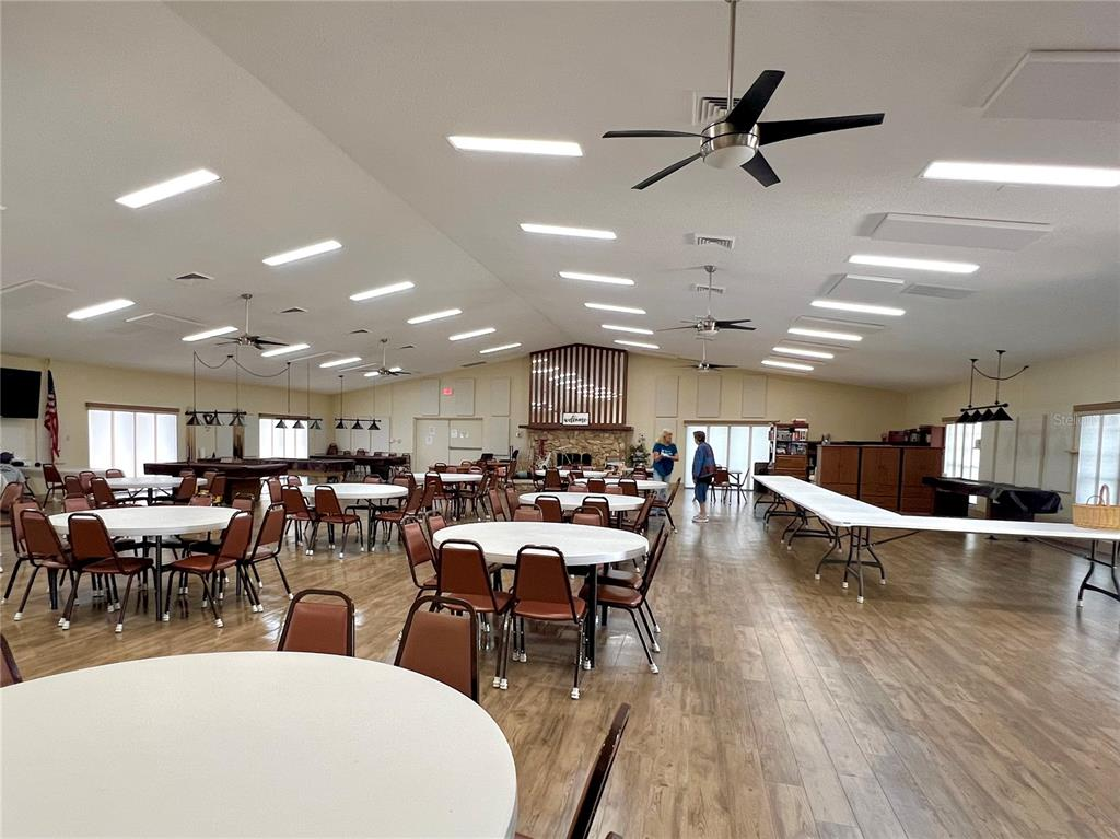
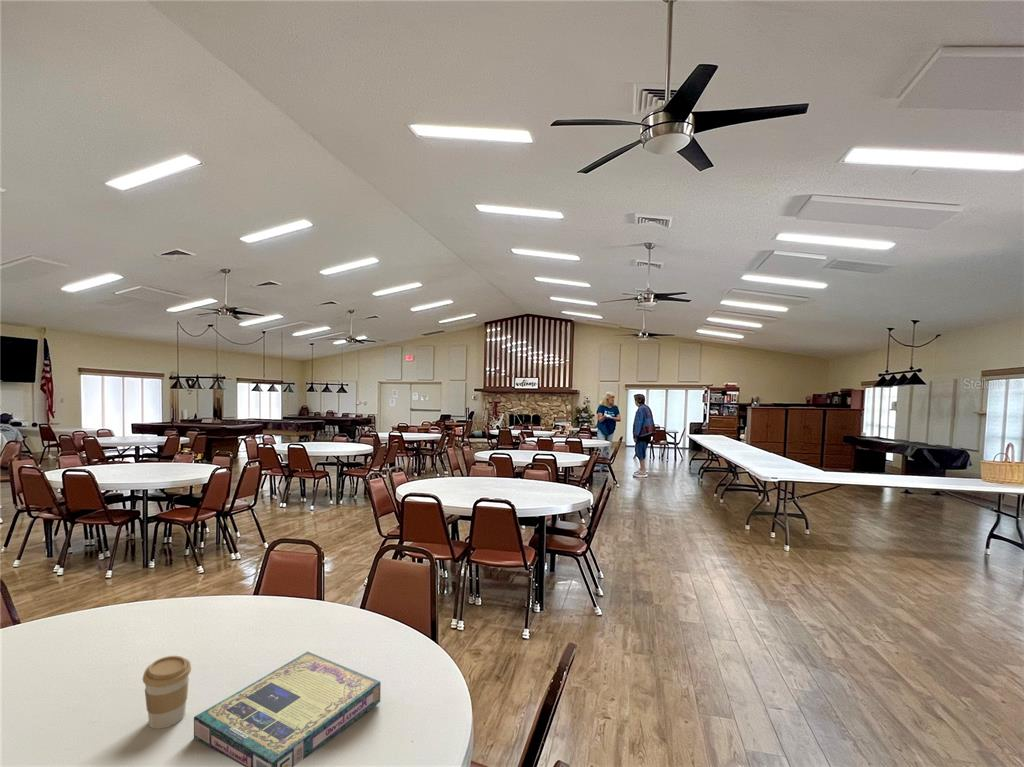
+ coffee cup (167, 690)
+ video game box (292, 708)
